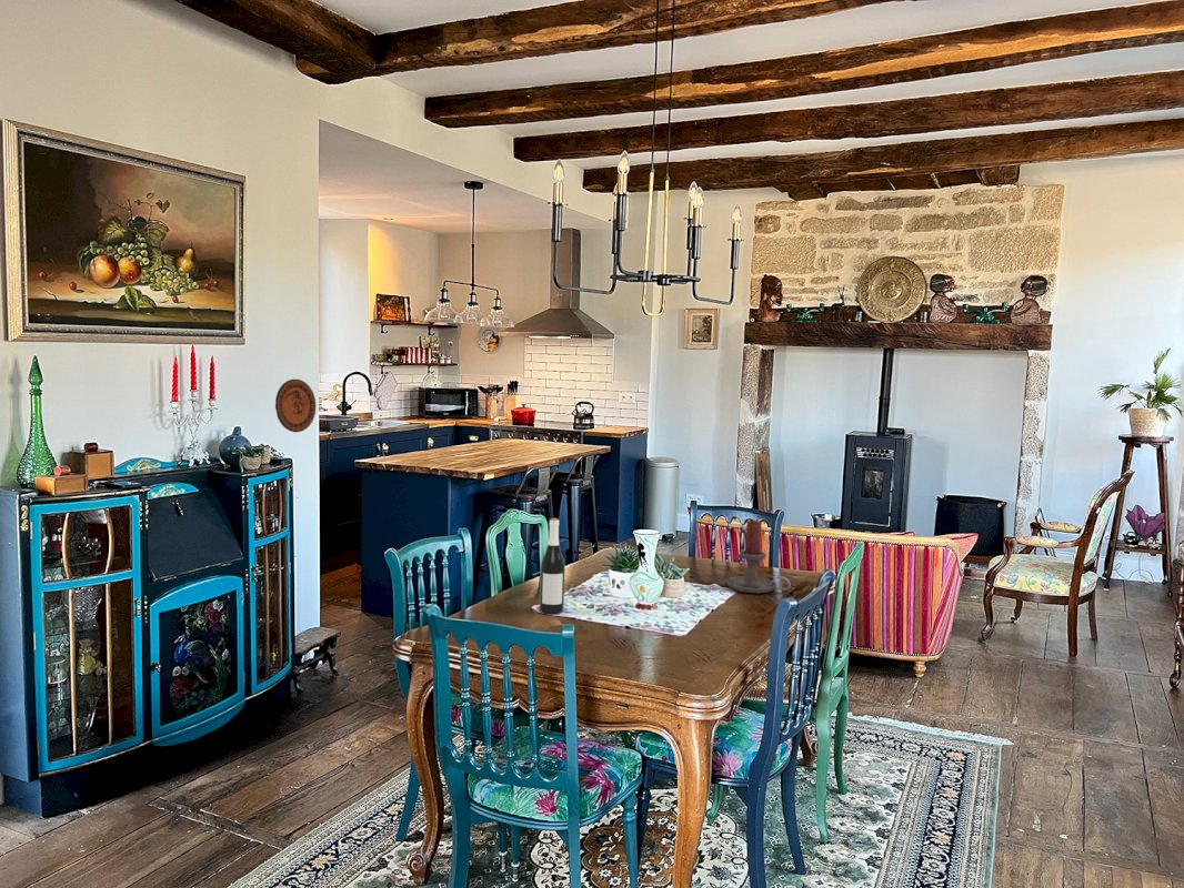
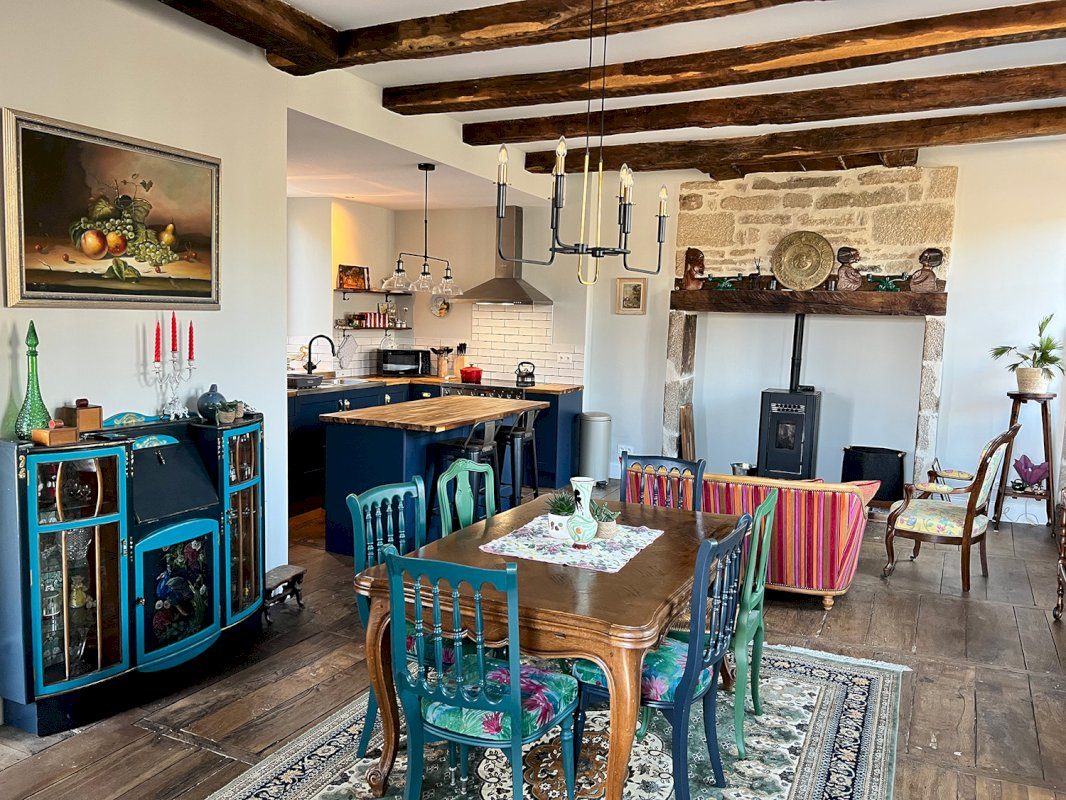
- wine bottle (552, 565)
- decorative plate (295, 405)
- candle holder (760, 555)
